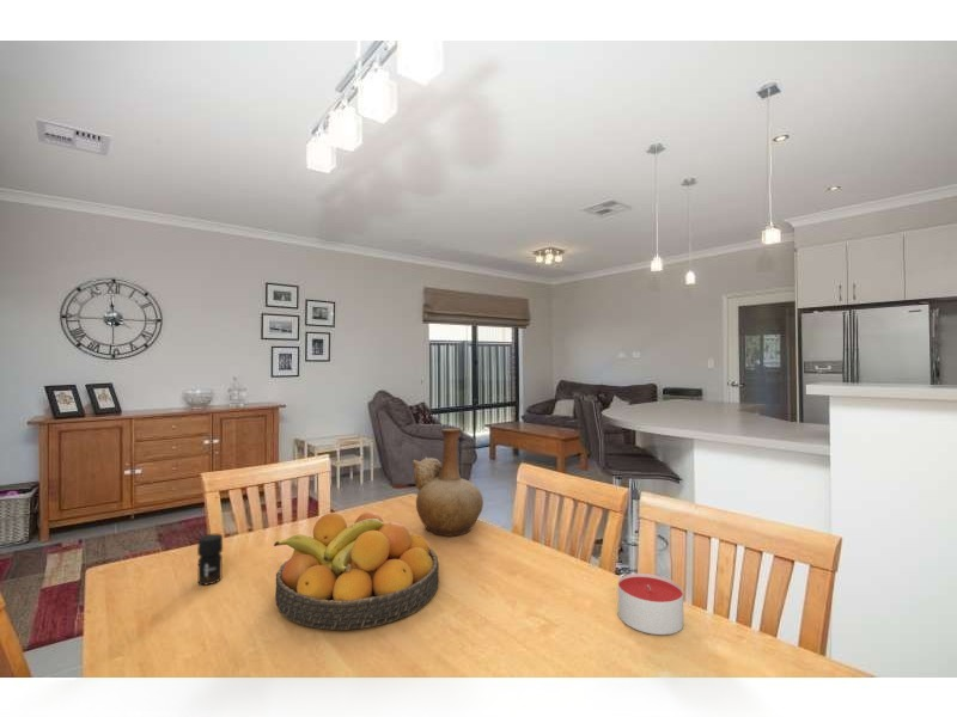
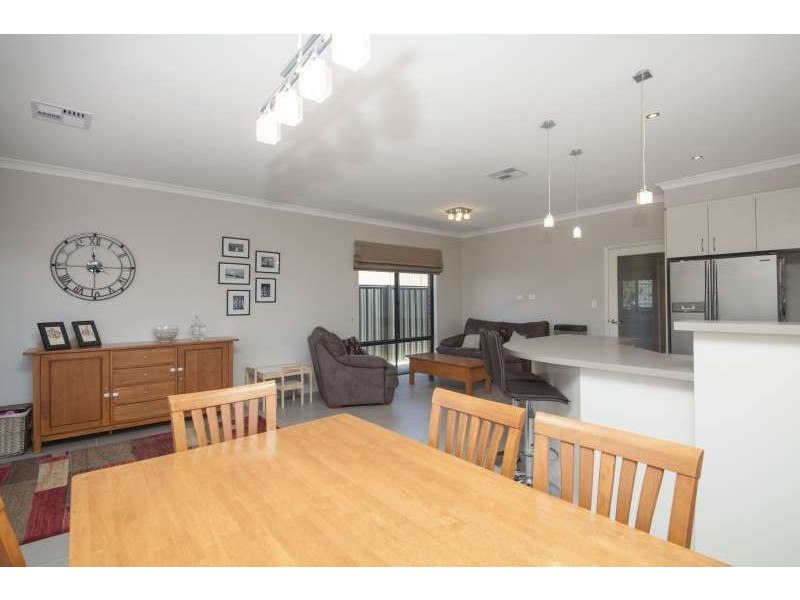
- vase (444, 477)
- candle (650, 601)
- jar (209, 558)
- fruit bowl (360, 553)
